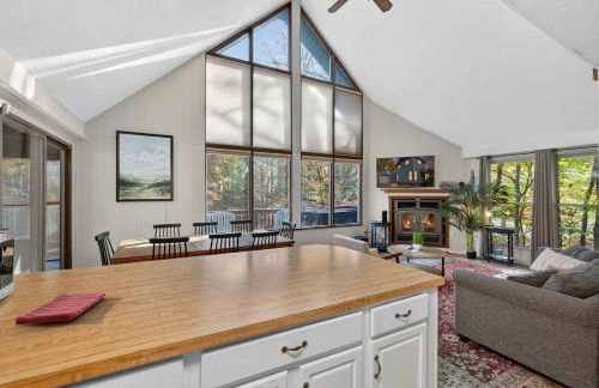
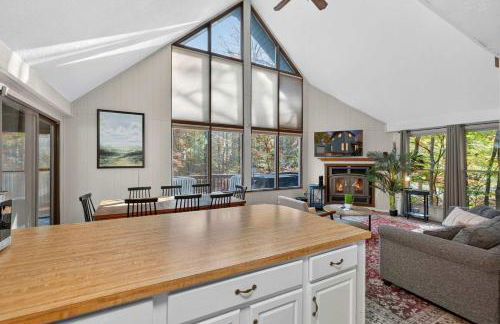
- dish towel (65, 305)
